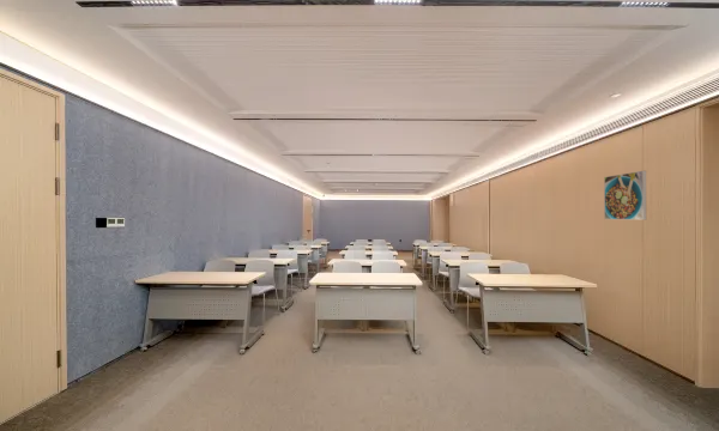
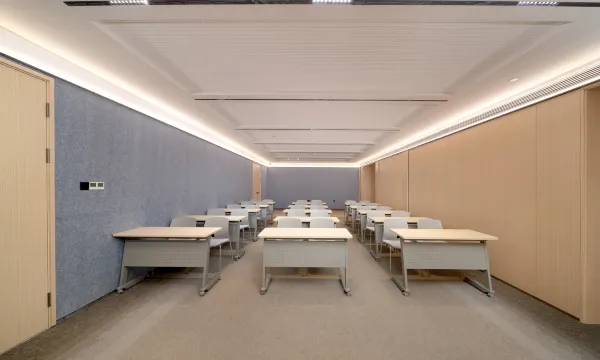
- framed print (623, 196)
